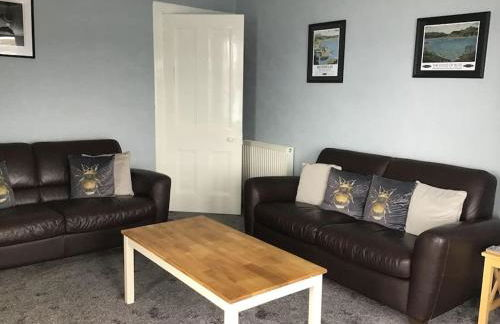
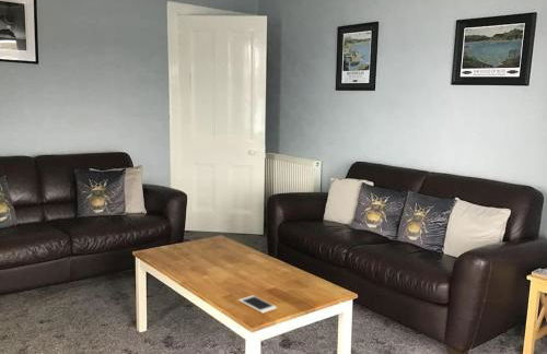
+ cell phone (257, 304)
